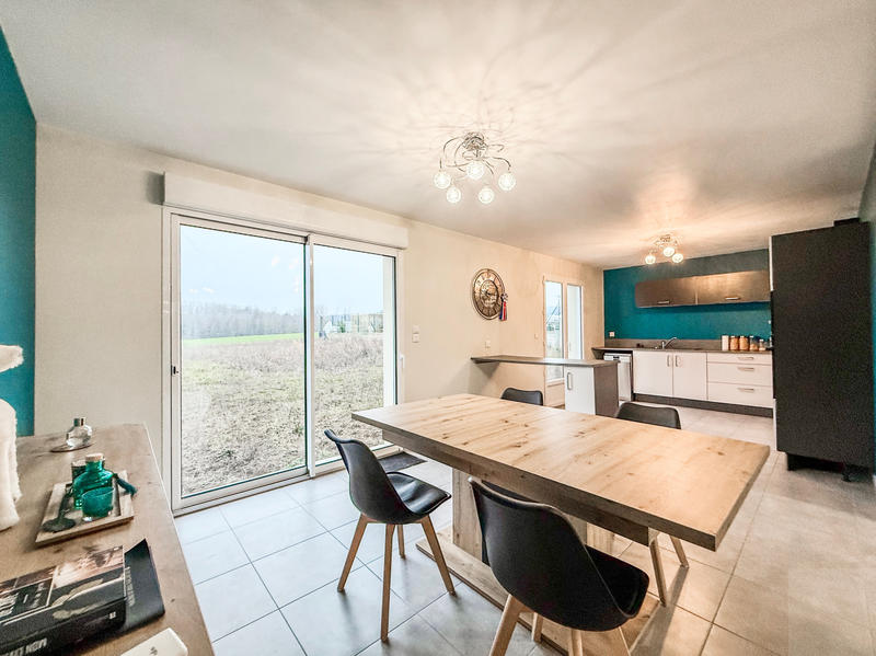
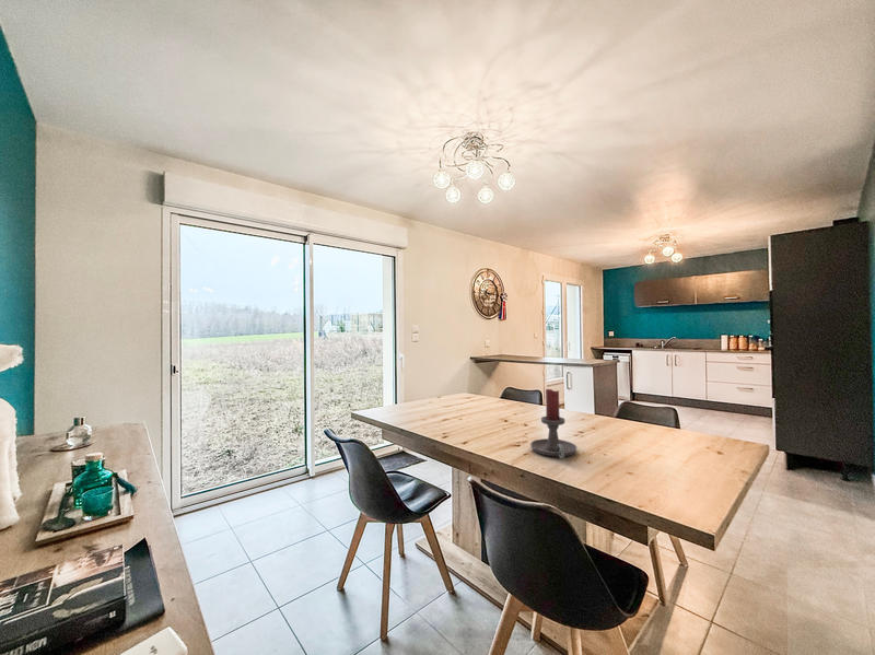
+ candle holder (553, 421)
